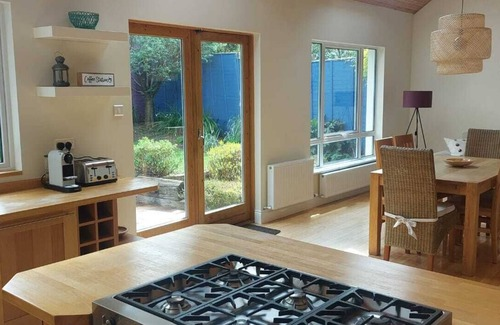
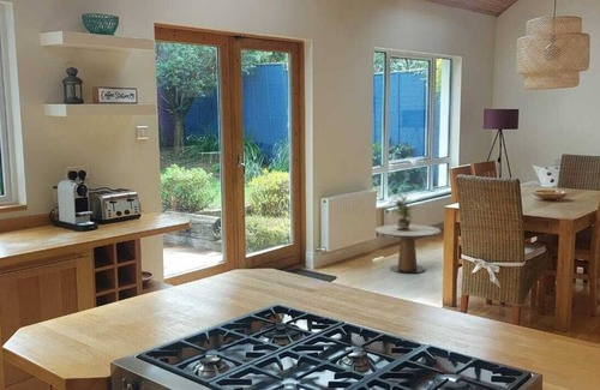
+ side table (407, 248)
+ potted plant (401, 209)
